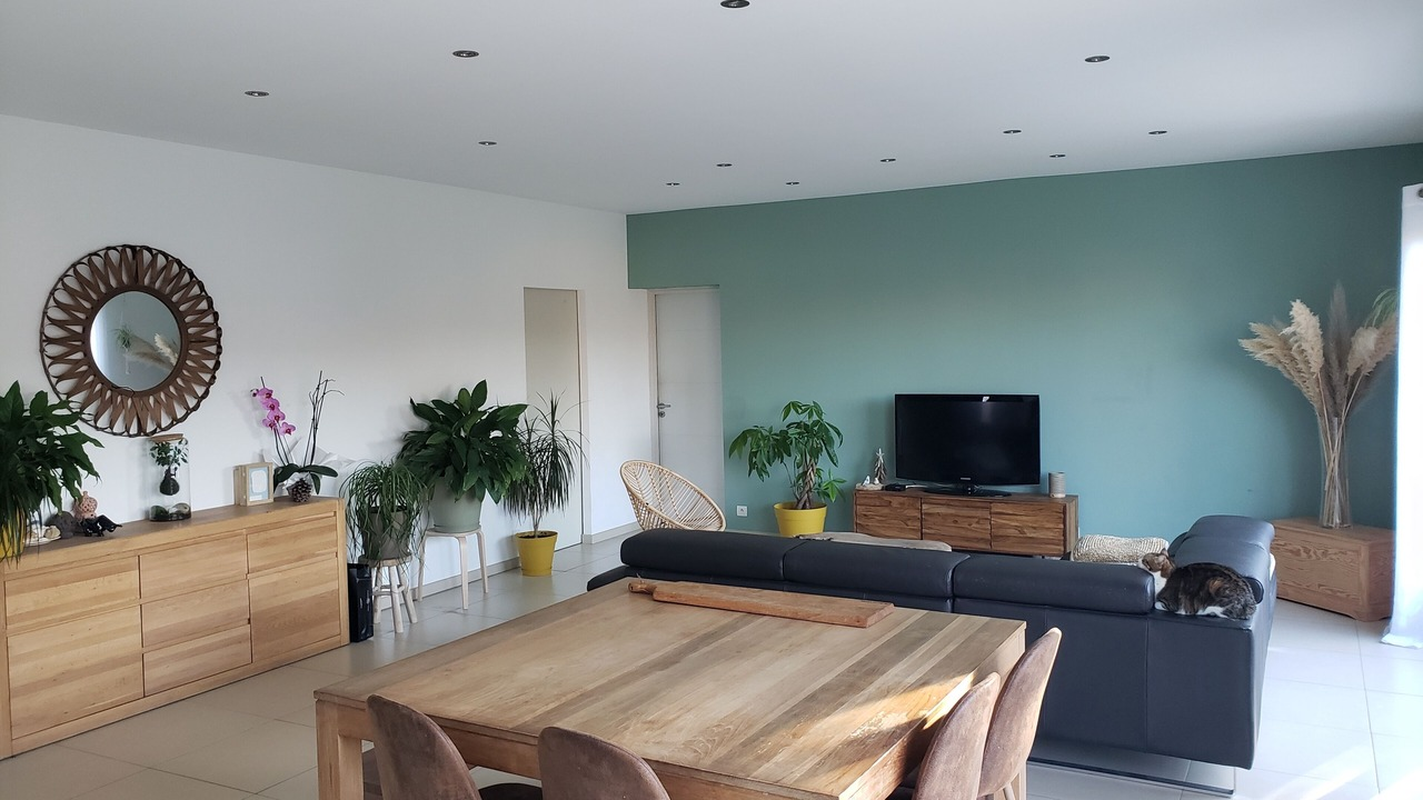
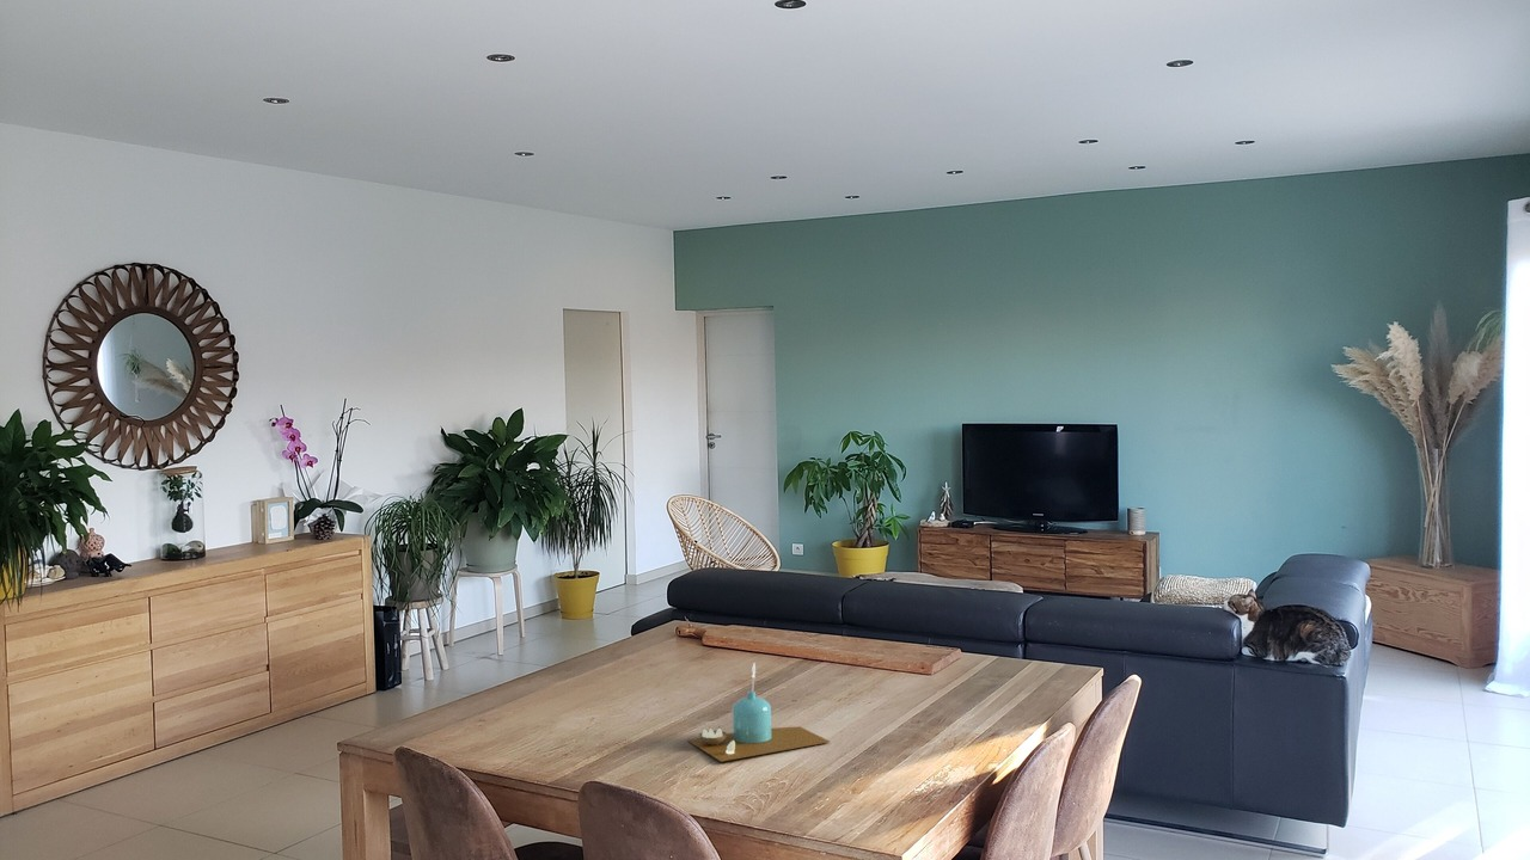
+ candle (757, 701)
